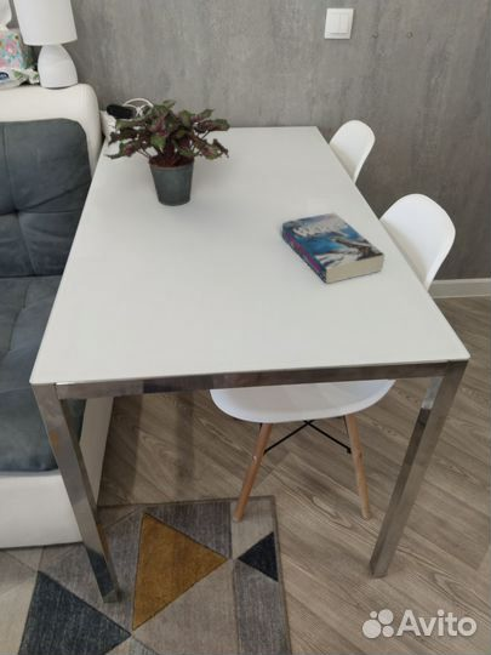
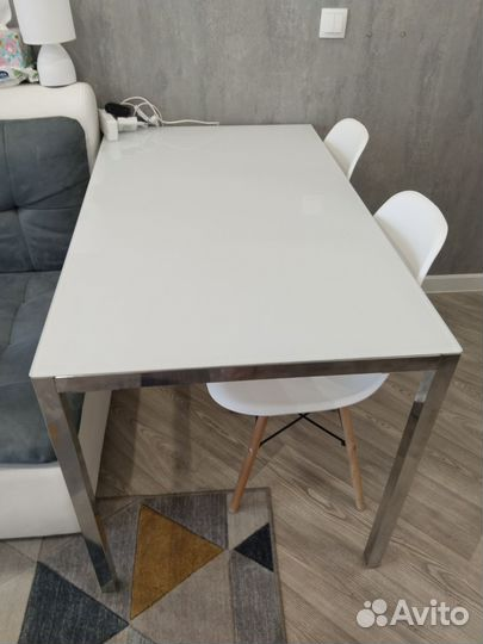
- book (330, 245)
- potted plant (169, 154)
